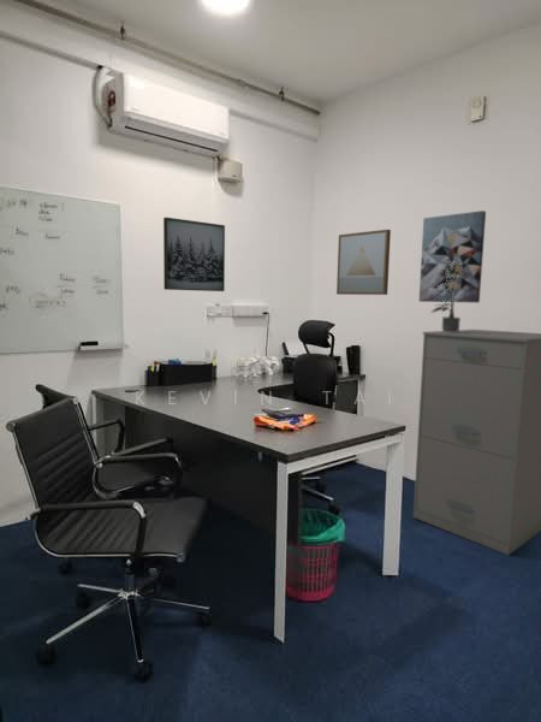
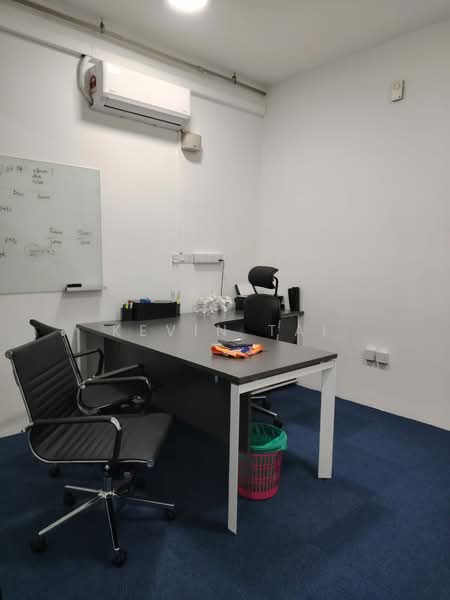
- potted plant (445, 300)
- wall art (195, 256)
- wall art (362, 264)
- filing cabinet (488, 428)
- wall art (450, 259)
